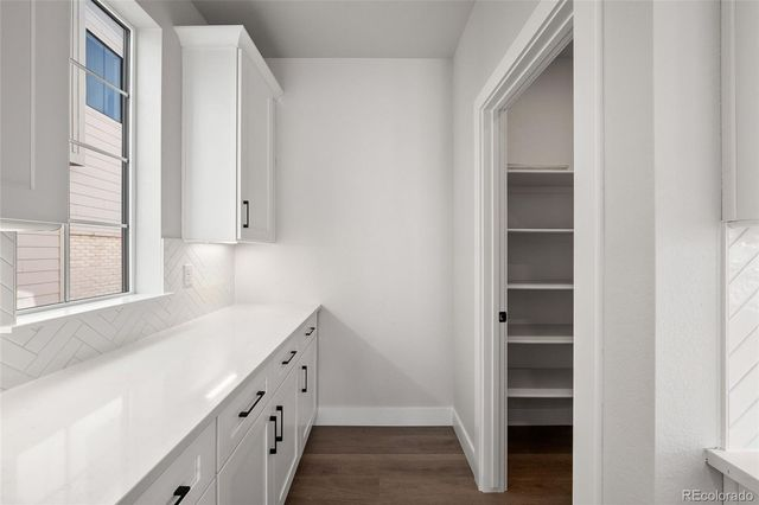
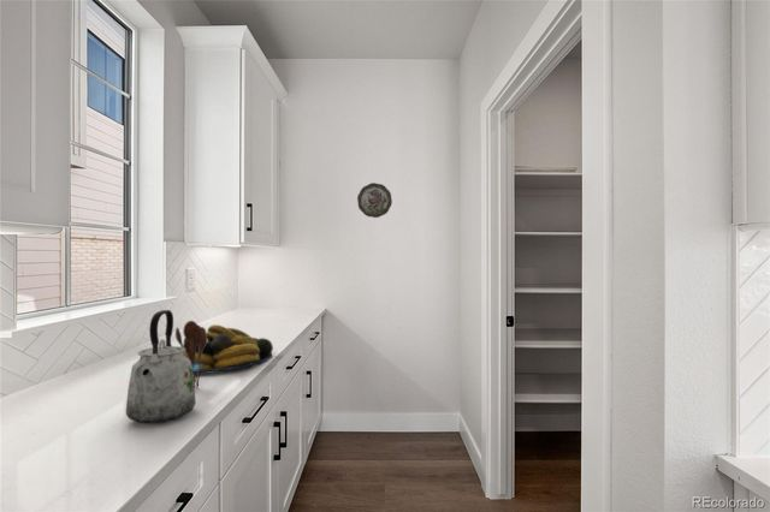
+ decorative plate (374, 200)
+ fruit bowl (220, 343)
+ kettle (158, 365)
+ utensil holder (191, 353)
